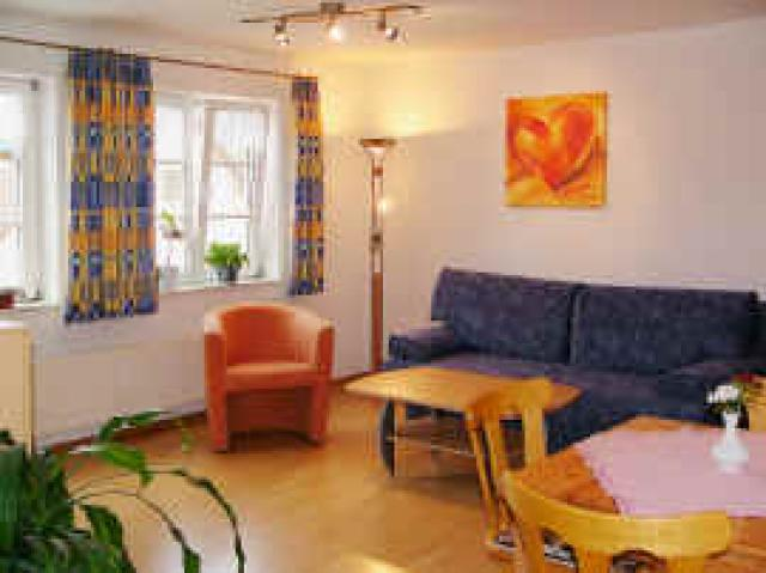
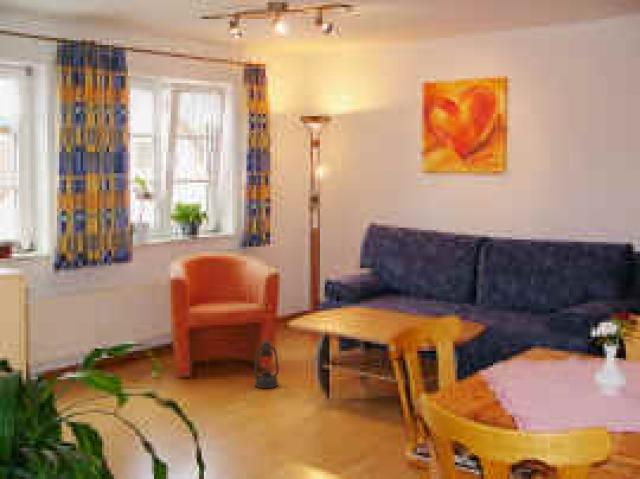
+ lantern (266, 356)
